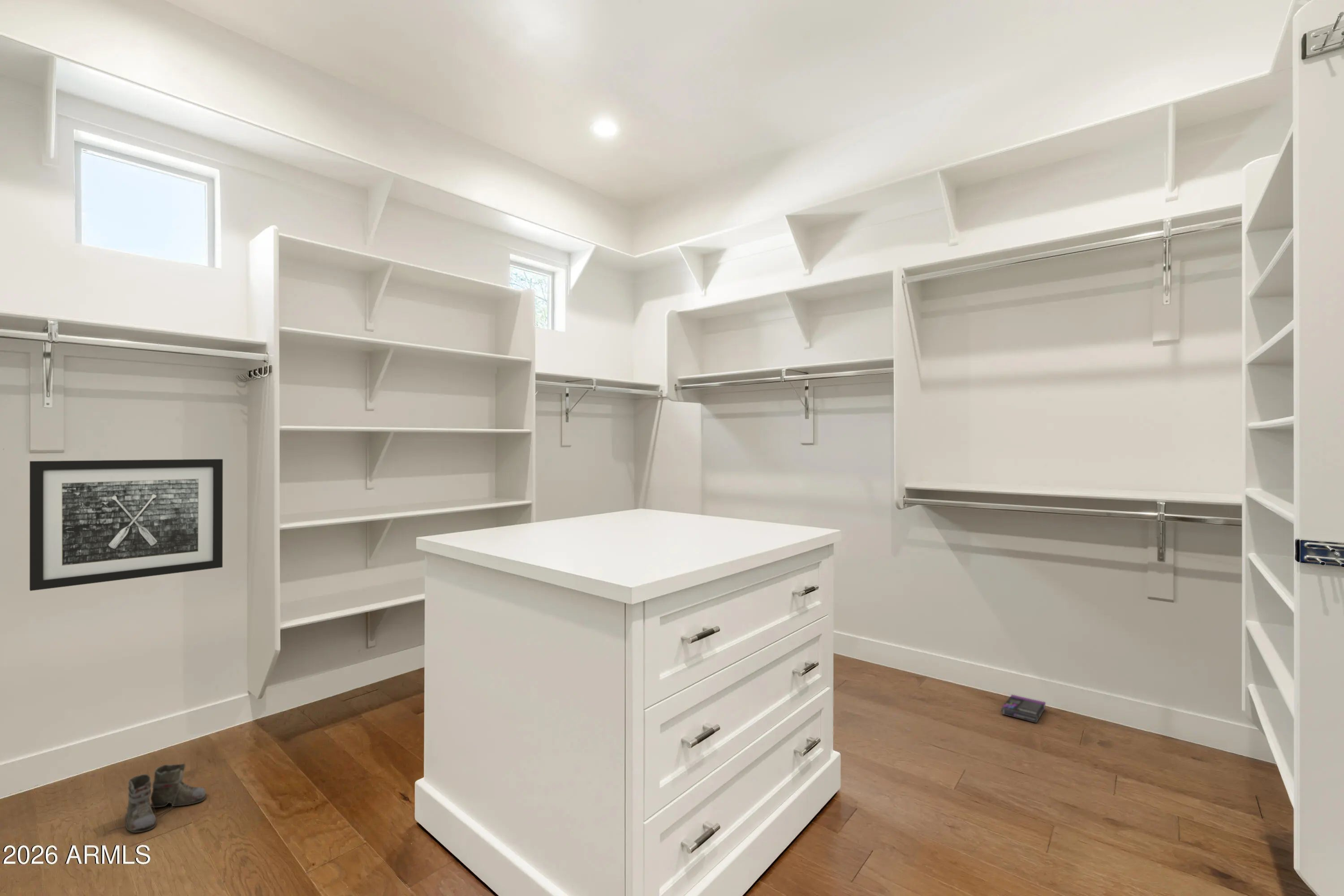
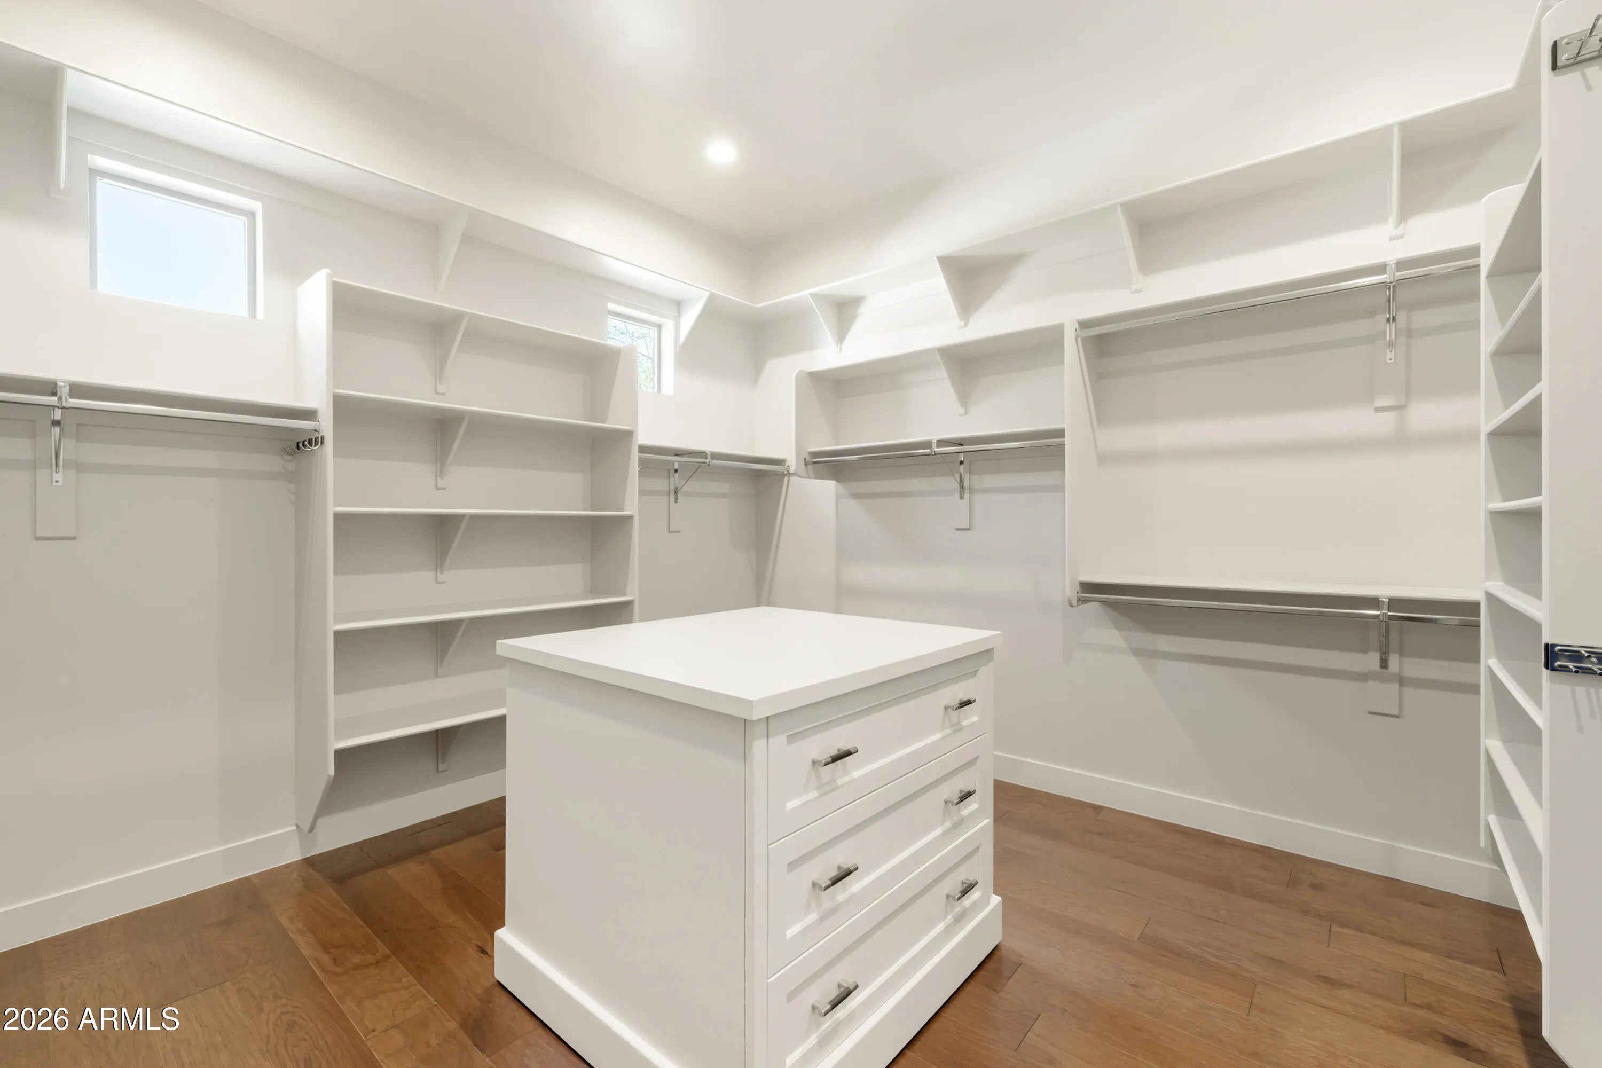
- wall art (134, 519)
- box (1023, 708)
- boots (159, 794)
